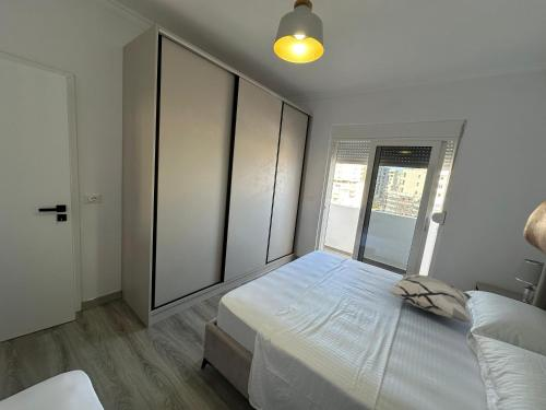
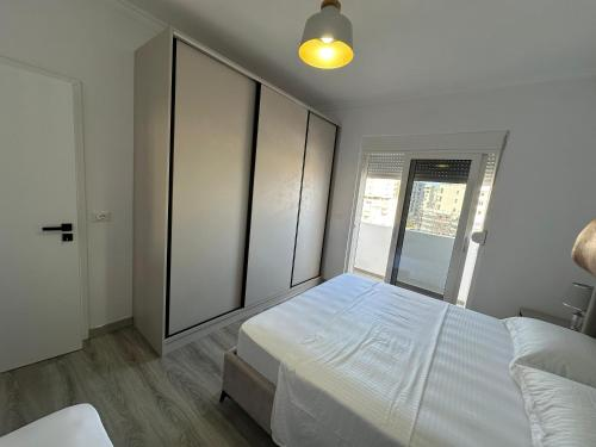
- decorative pillow (430, 293)
